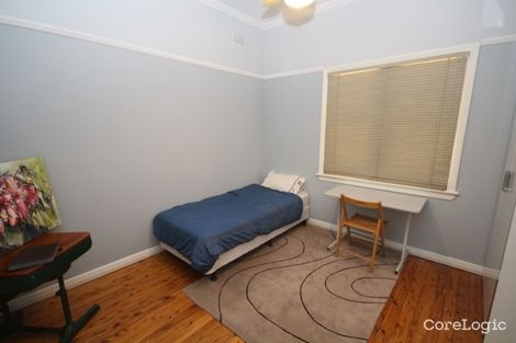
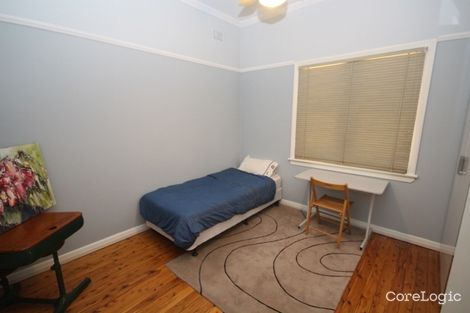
- notebook (36, 254)
